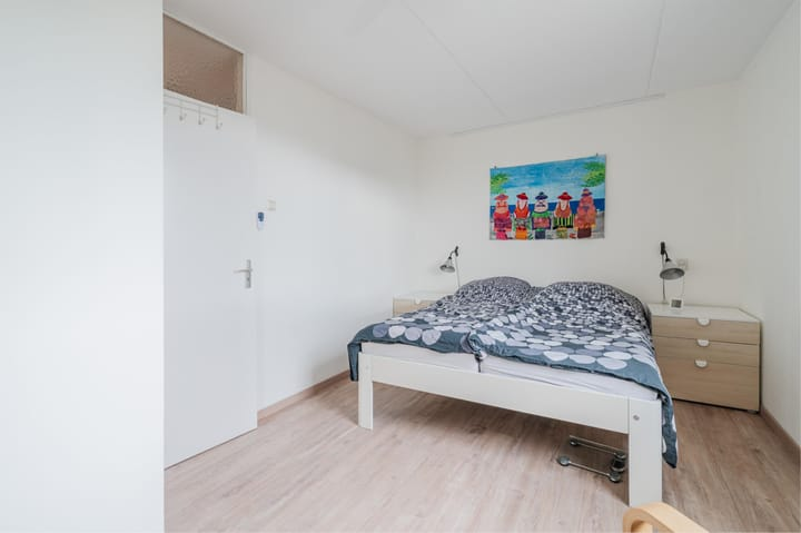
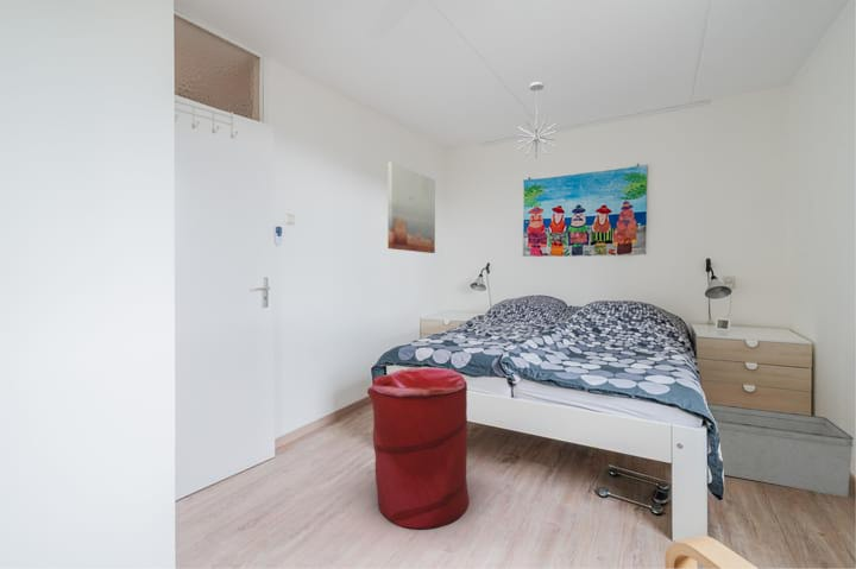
+ storage bin (769, 445)
+ pendant light (536, 120)
+ wall art (413, 211)
+ laundry hamper (418, 437)
